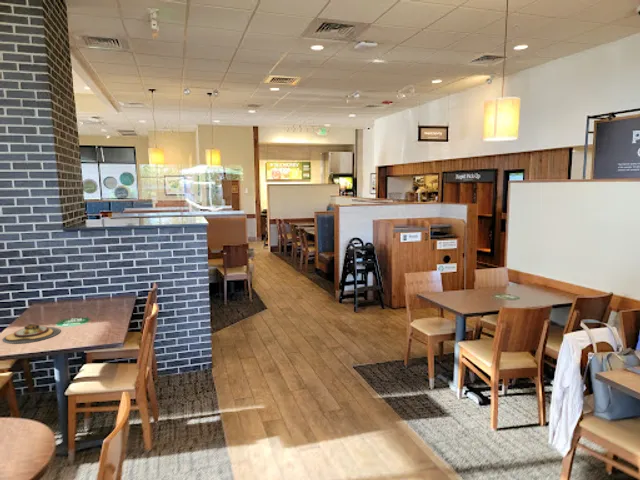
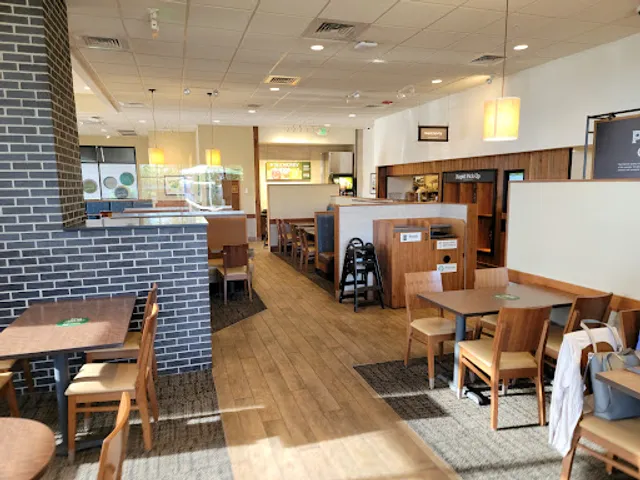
- plate (32, 329)
